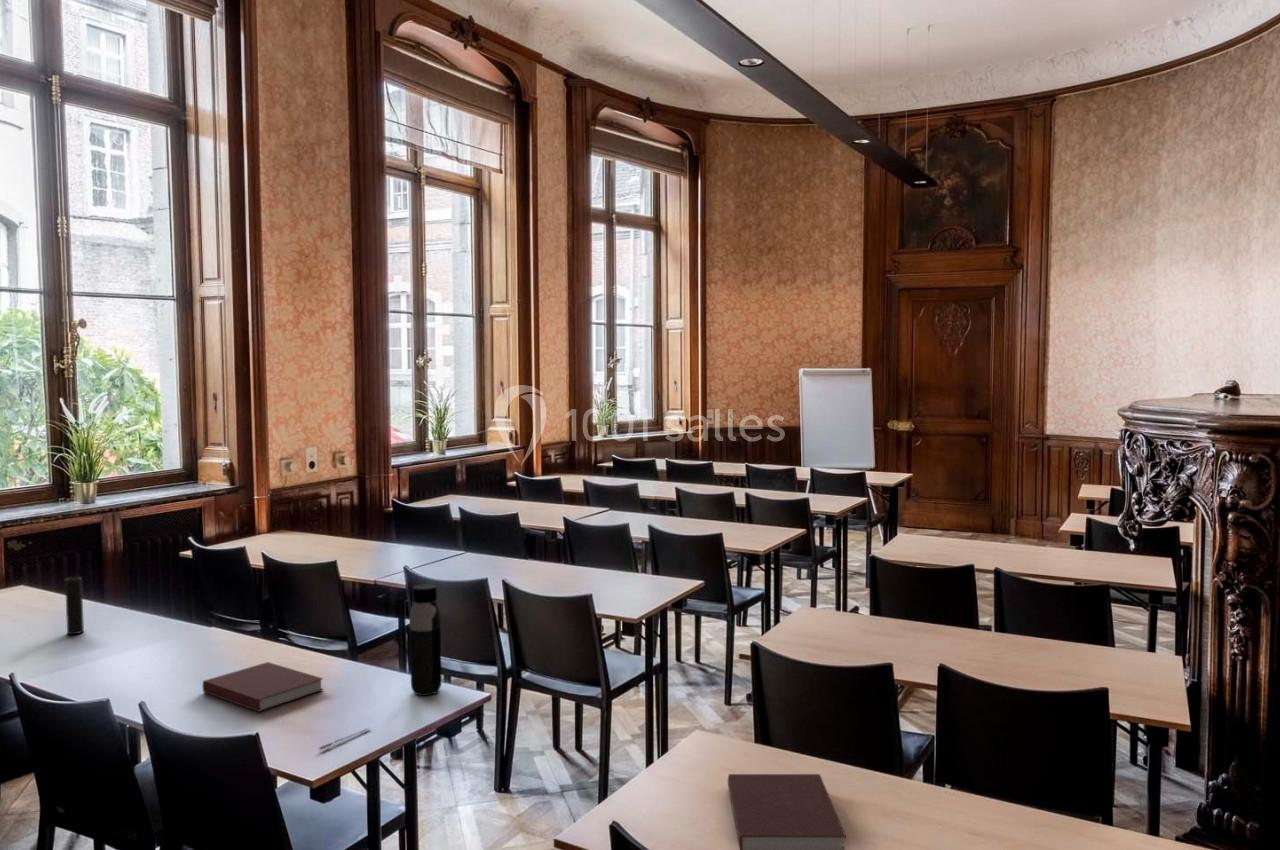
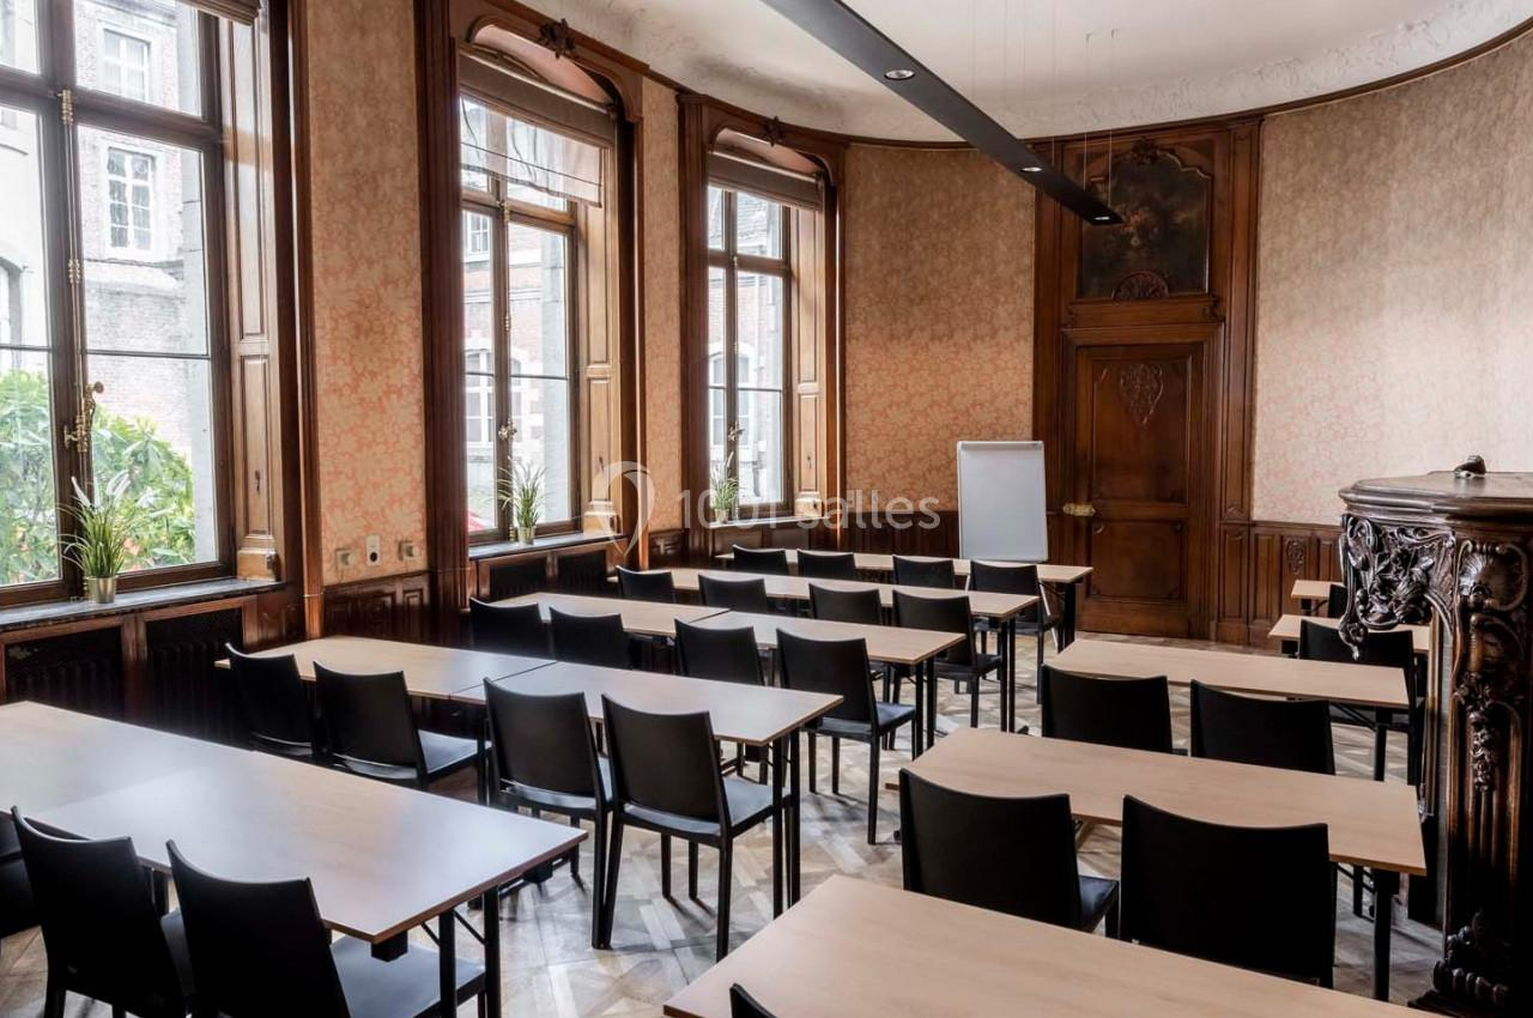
- pen (345, 737)
- water bottle (425, 638)
- notebook (782, 810)
- cup (74, 605)
- notebook (263, 685)
